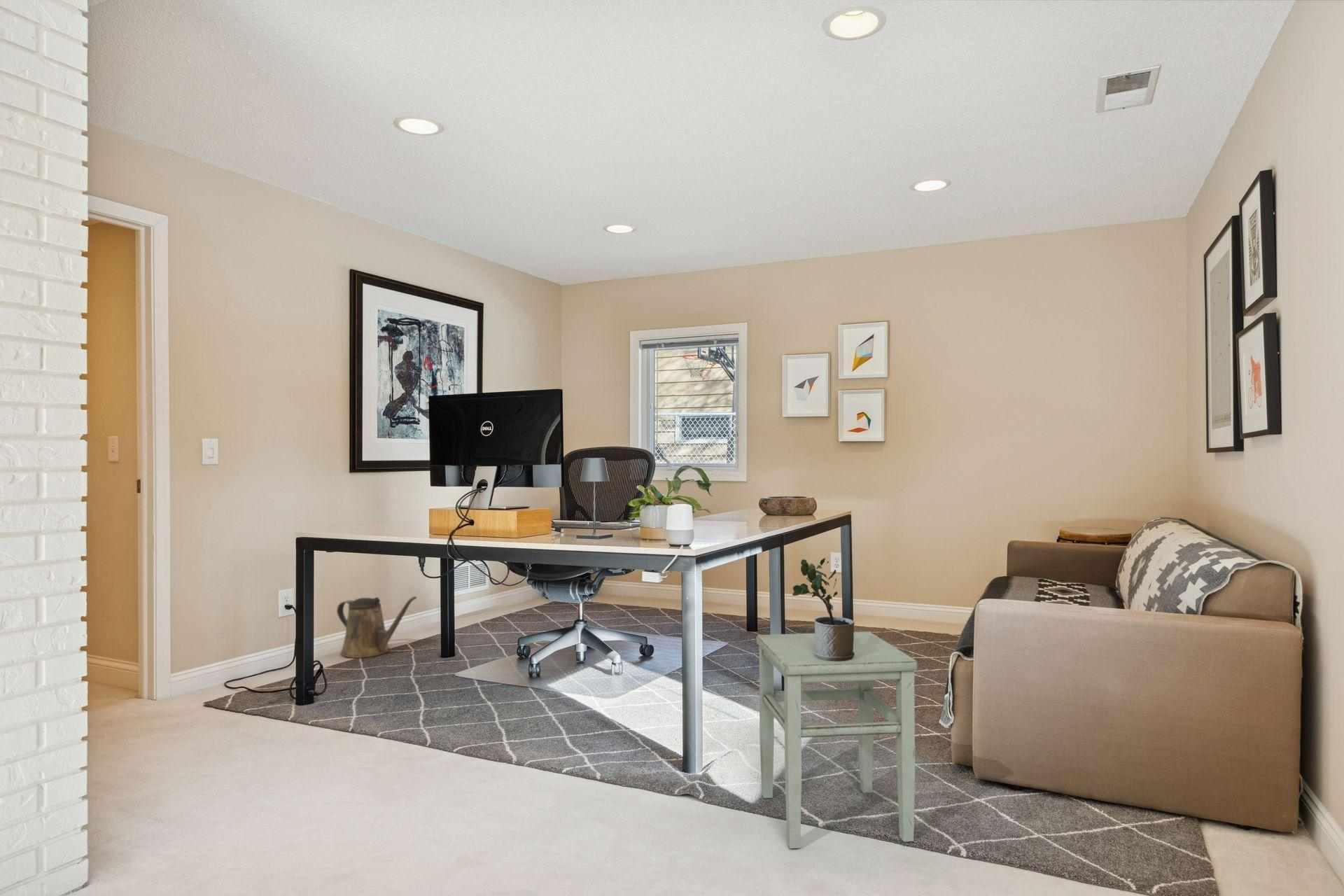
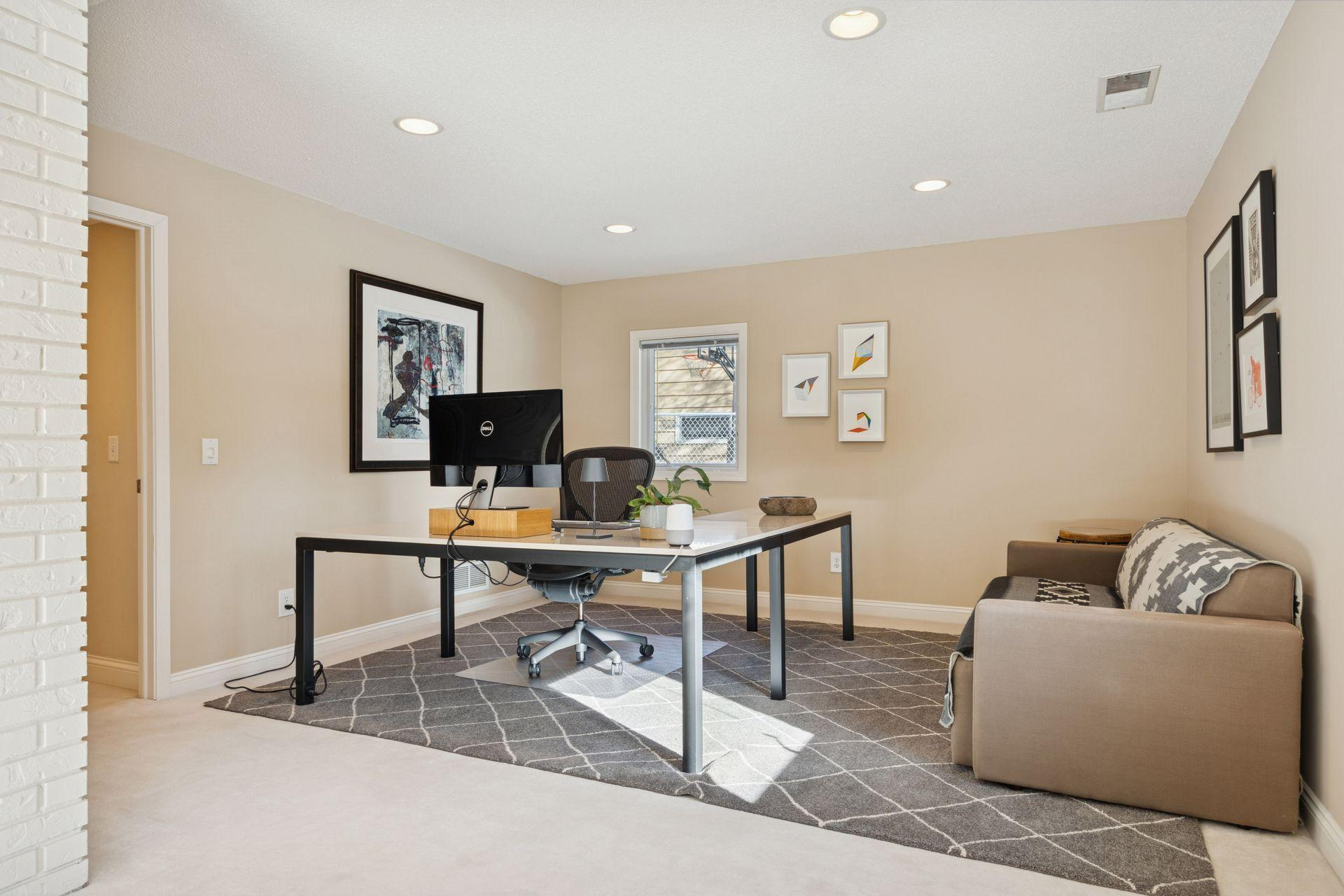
- watering can (377, 623)
- stool (832, 732)
- potted plant (825, 605)
